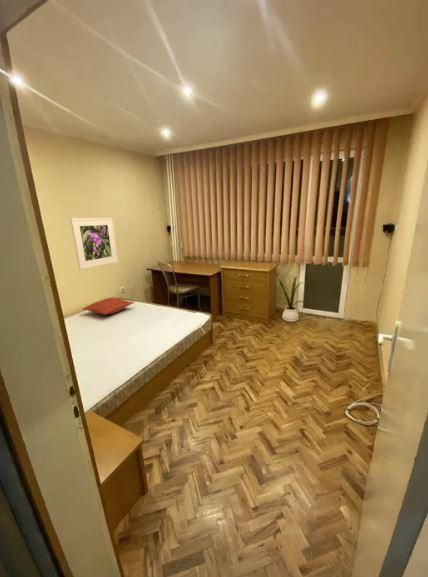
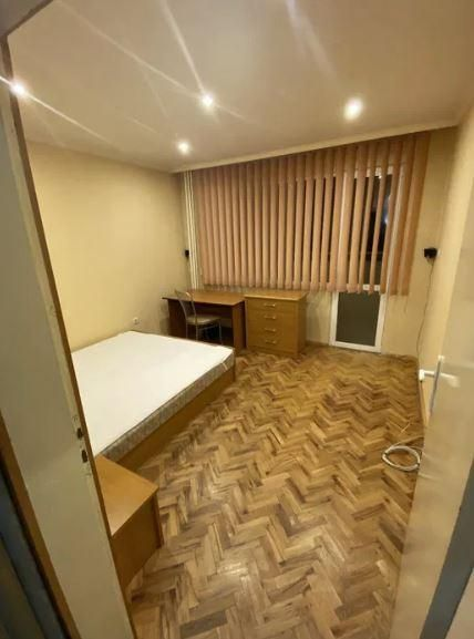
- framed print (96, 242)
- pillow (108, 305)
- house plant (289, 297)
